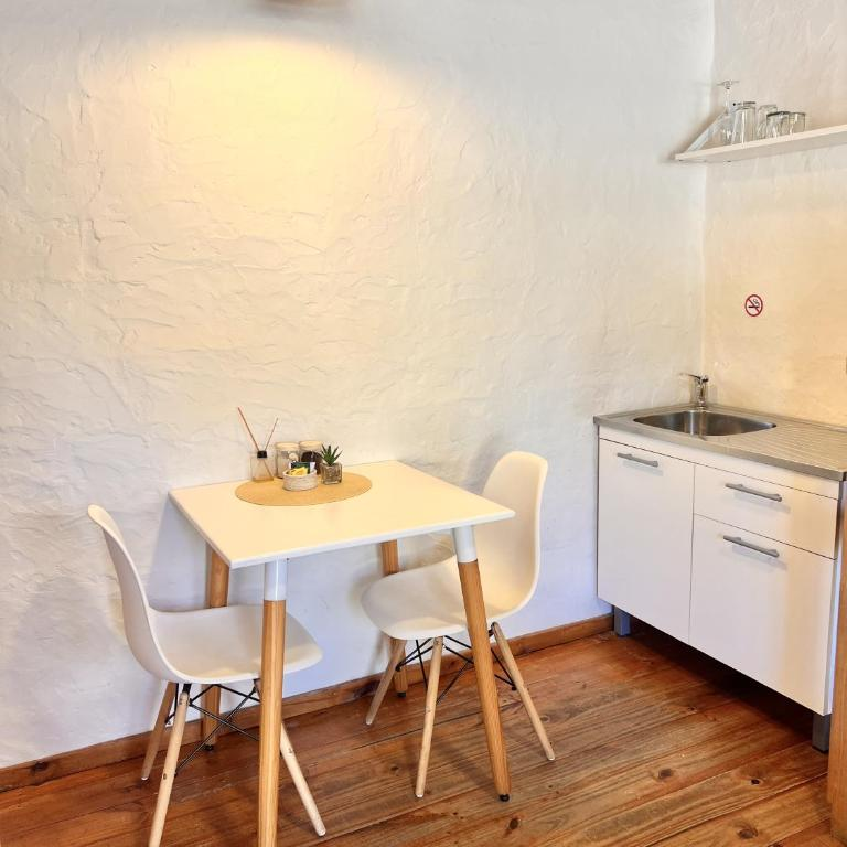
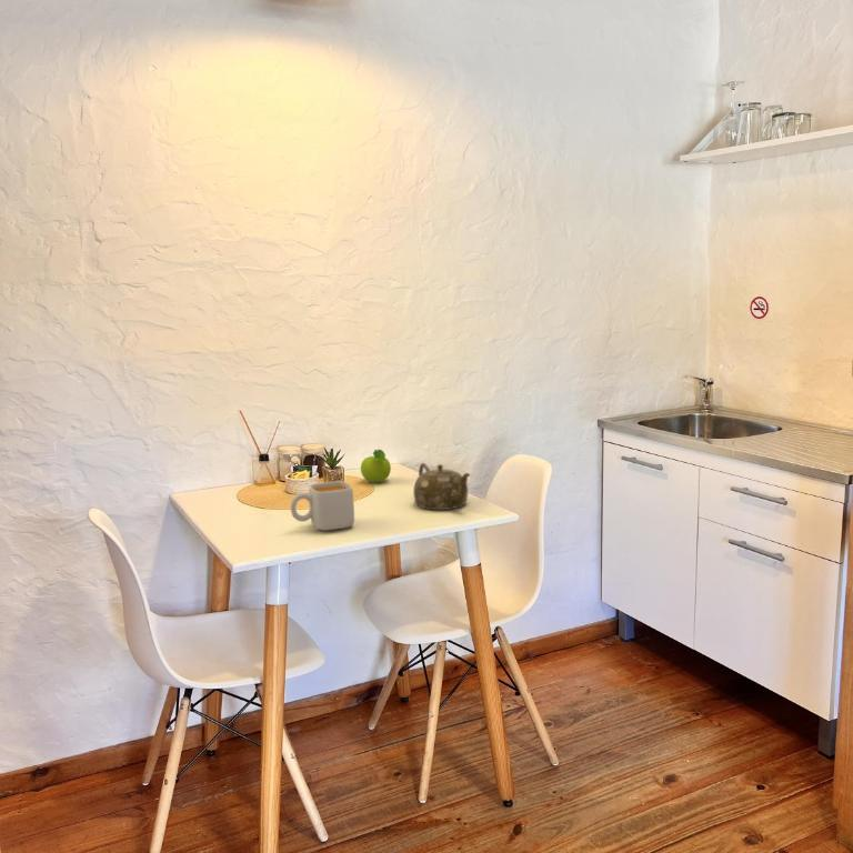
+ teapot (442, 484)
+ mug (321, 506)
+ fruit (377, 465)
